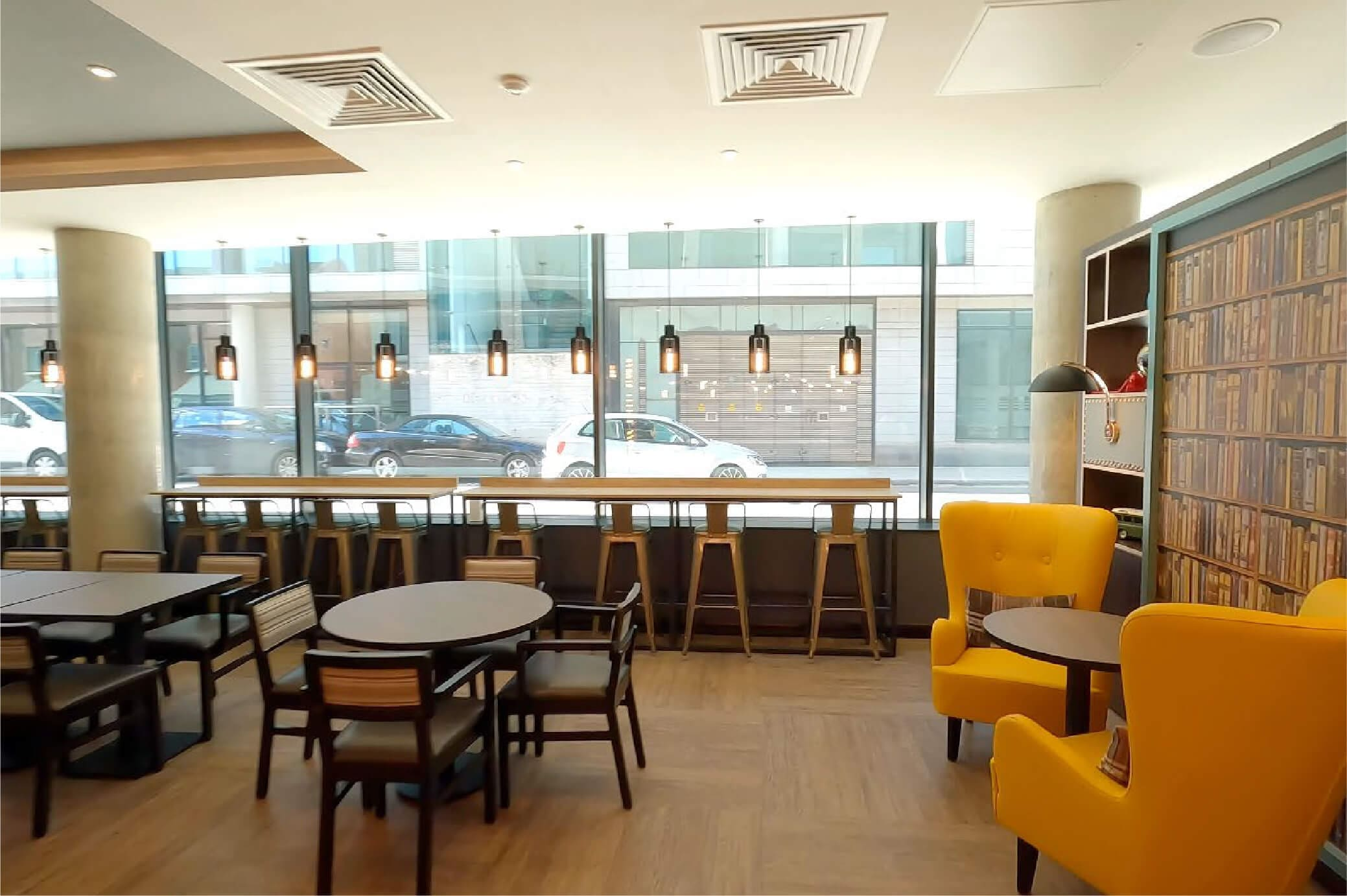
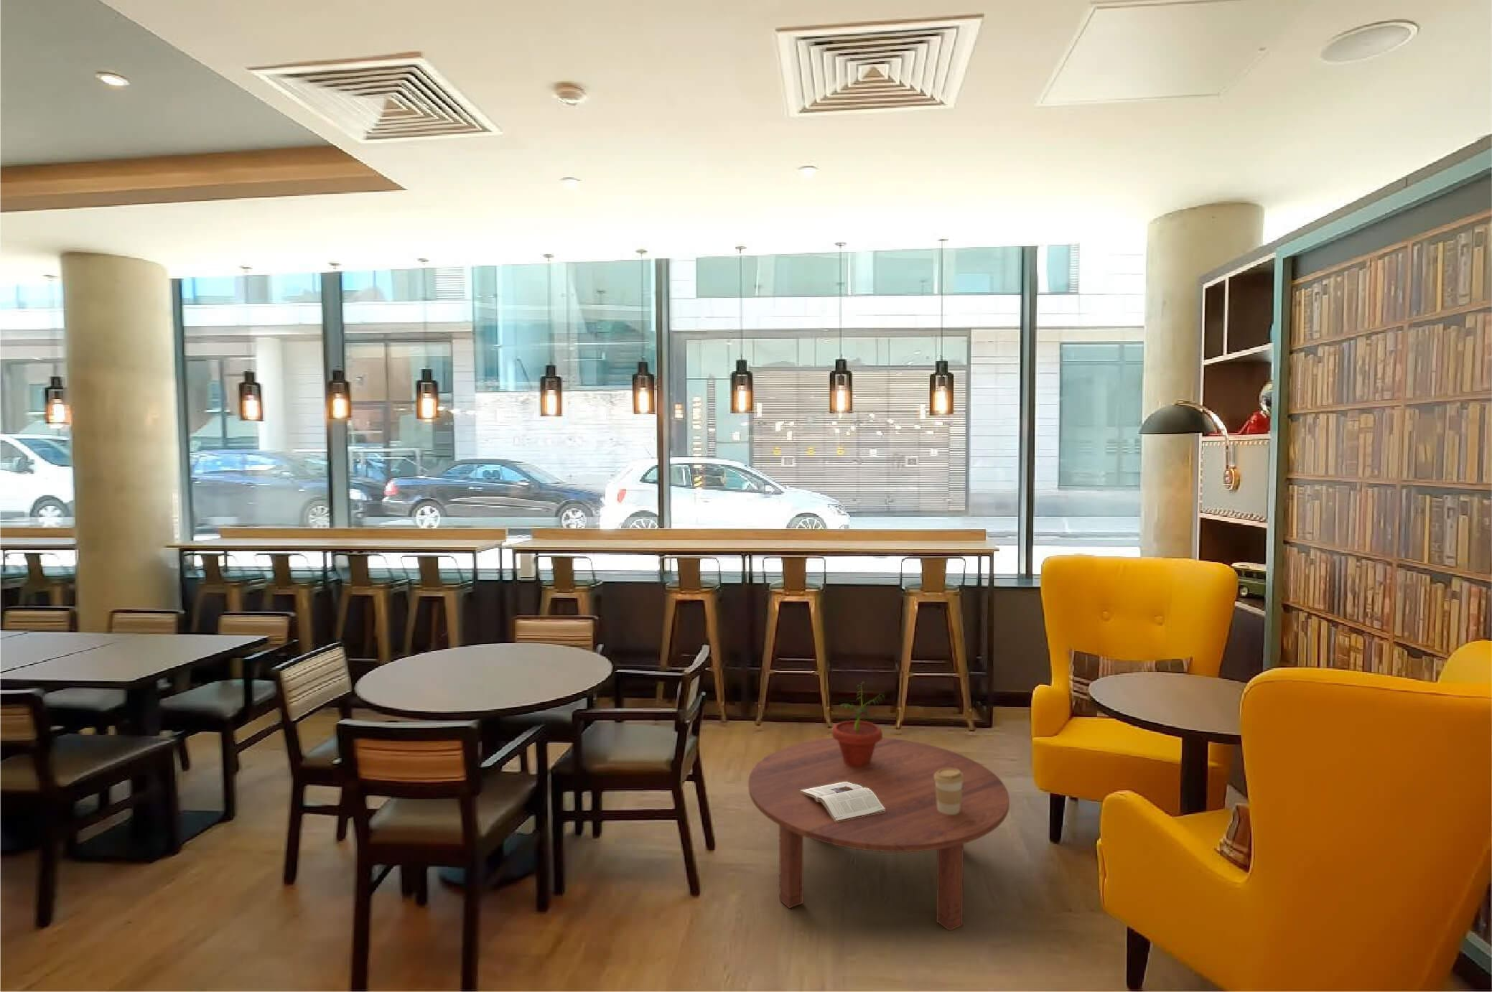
+ coffee cup (948, 789)
+ potted plant (858, 723)
+ magazine (841, 795)
+ coffee table (875, 827)
